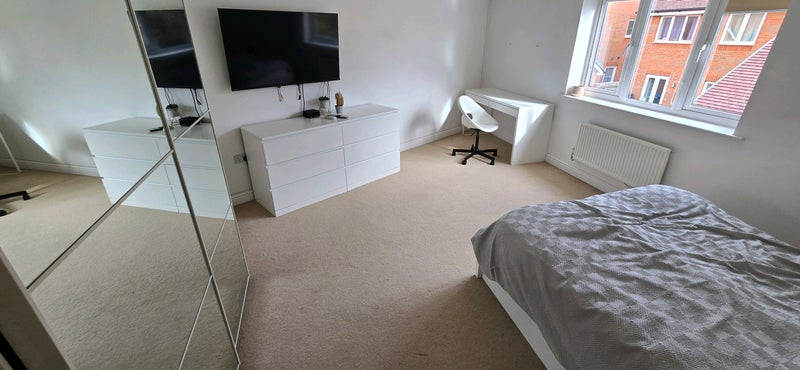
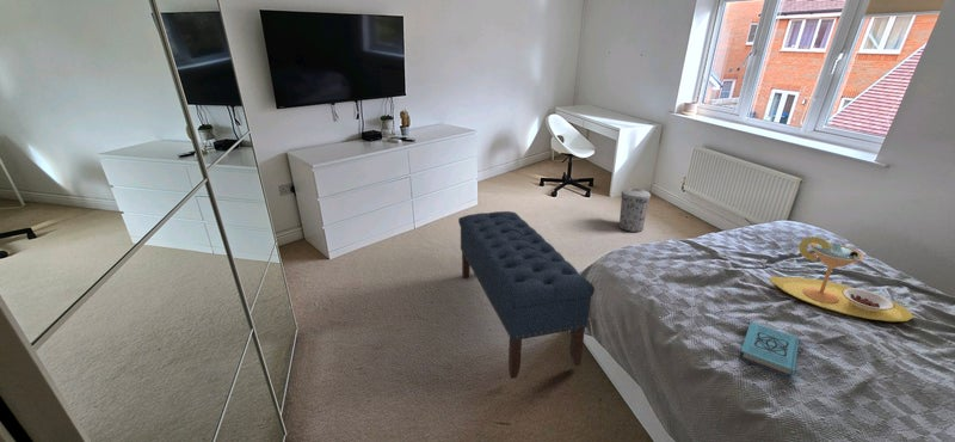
+ trash can (633, 208)
+ bench (512, 278)
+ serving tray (844, 265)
+ book (769, 346)
